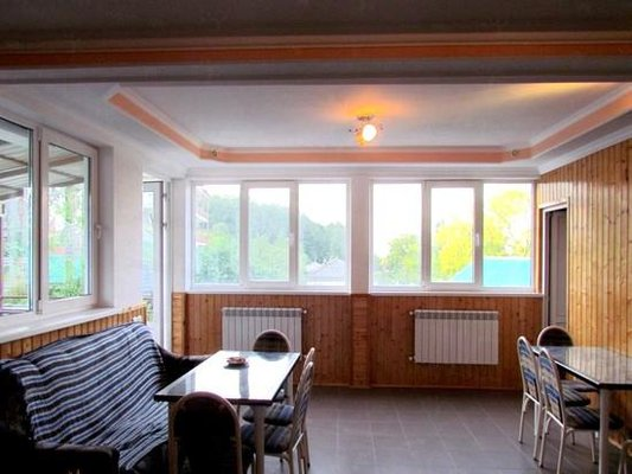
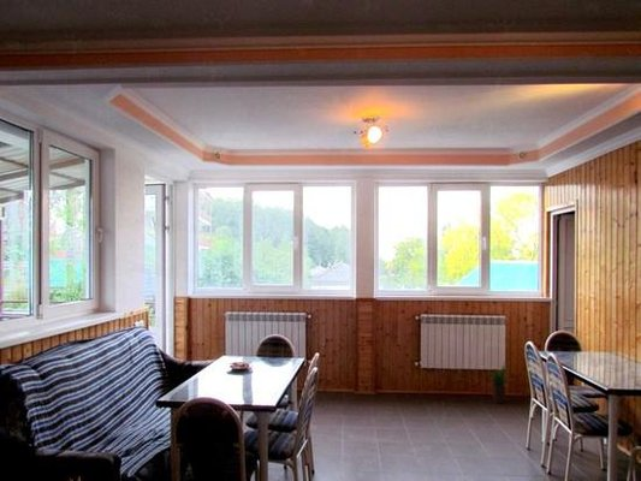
+ potted plant (499, 381)
